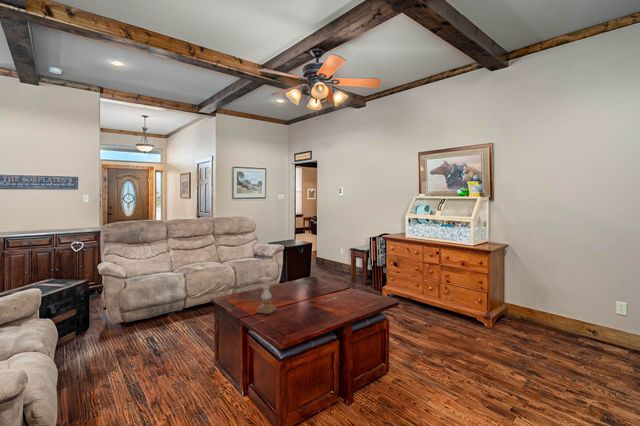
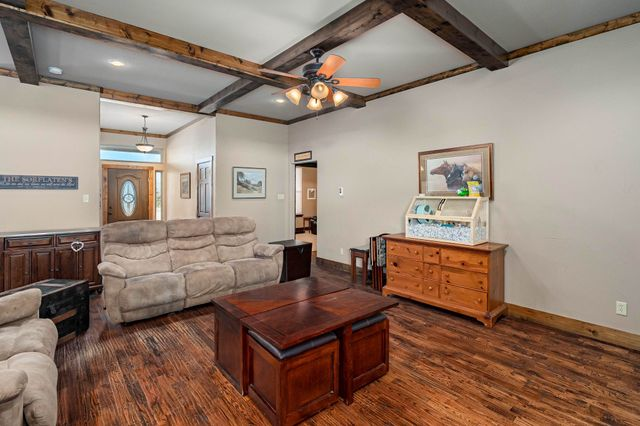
- candle holder (266, 294)
